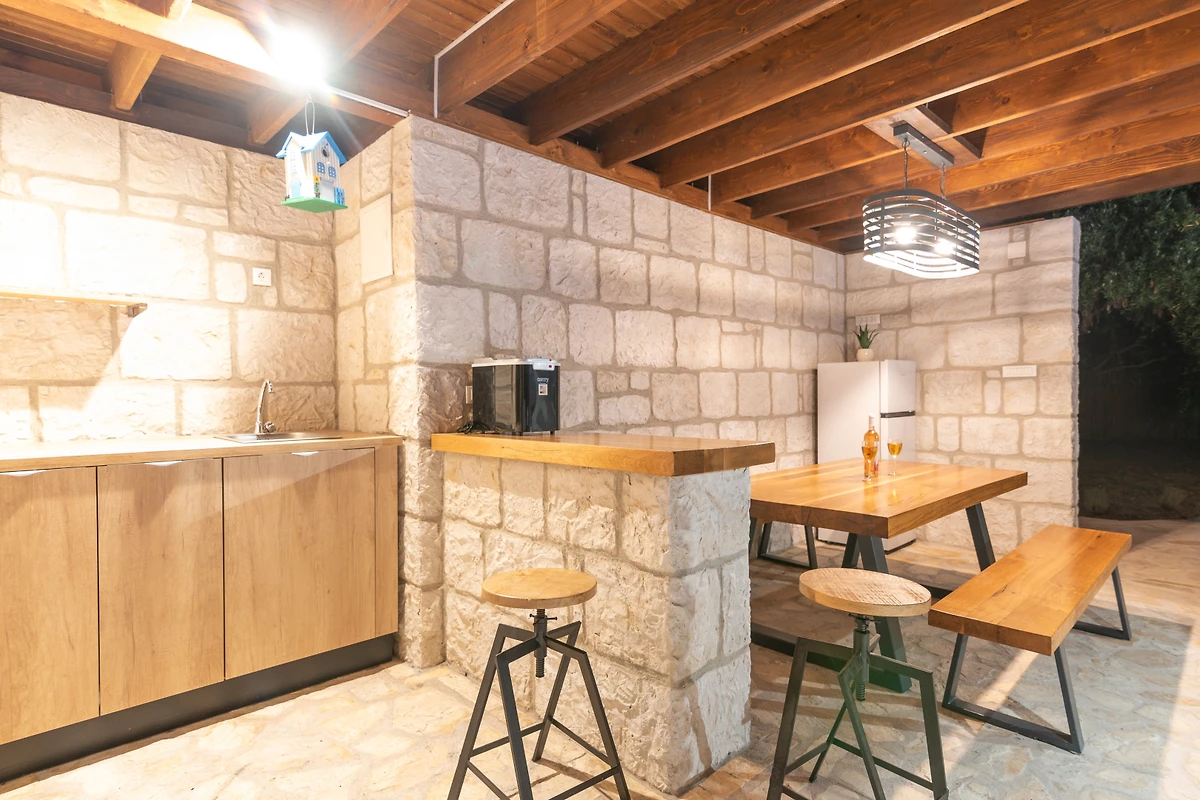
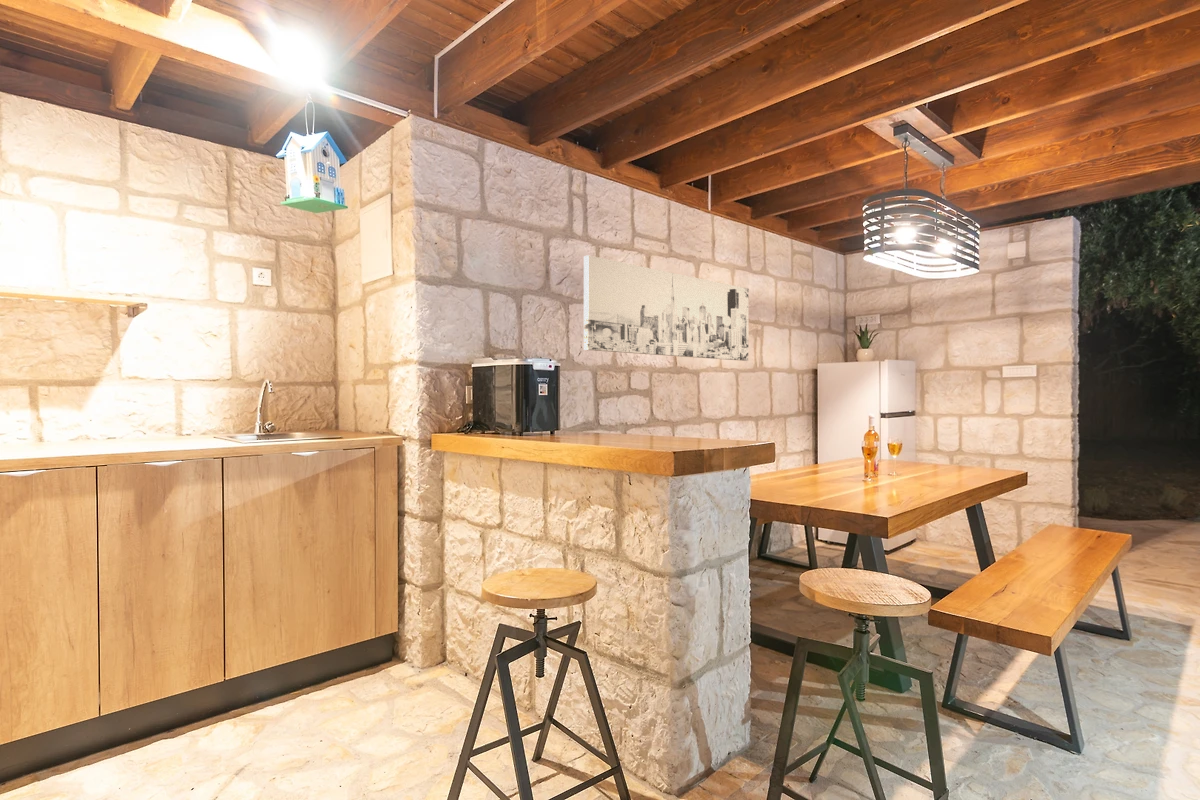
+ wall art (676, 315)
